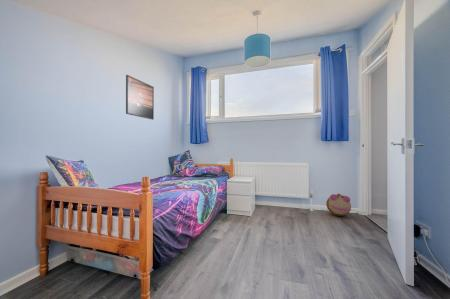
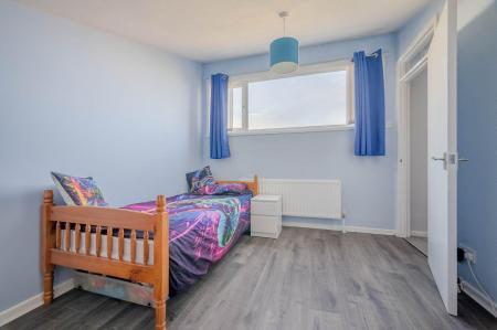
- plush toy (338, 204)
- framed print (141, 99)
